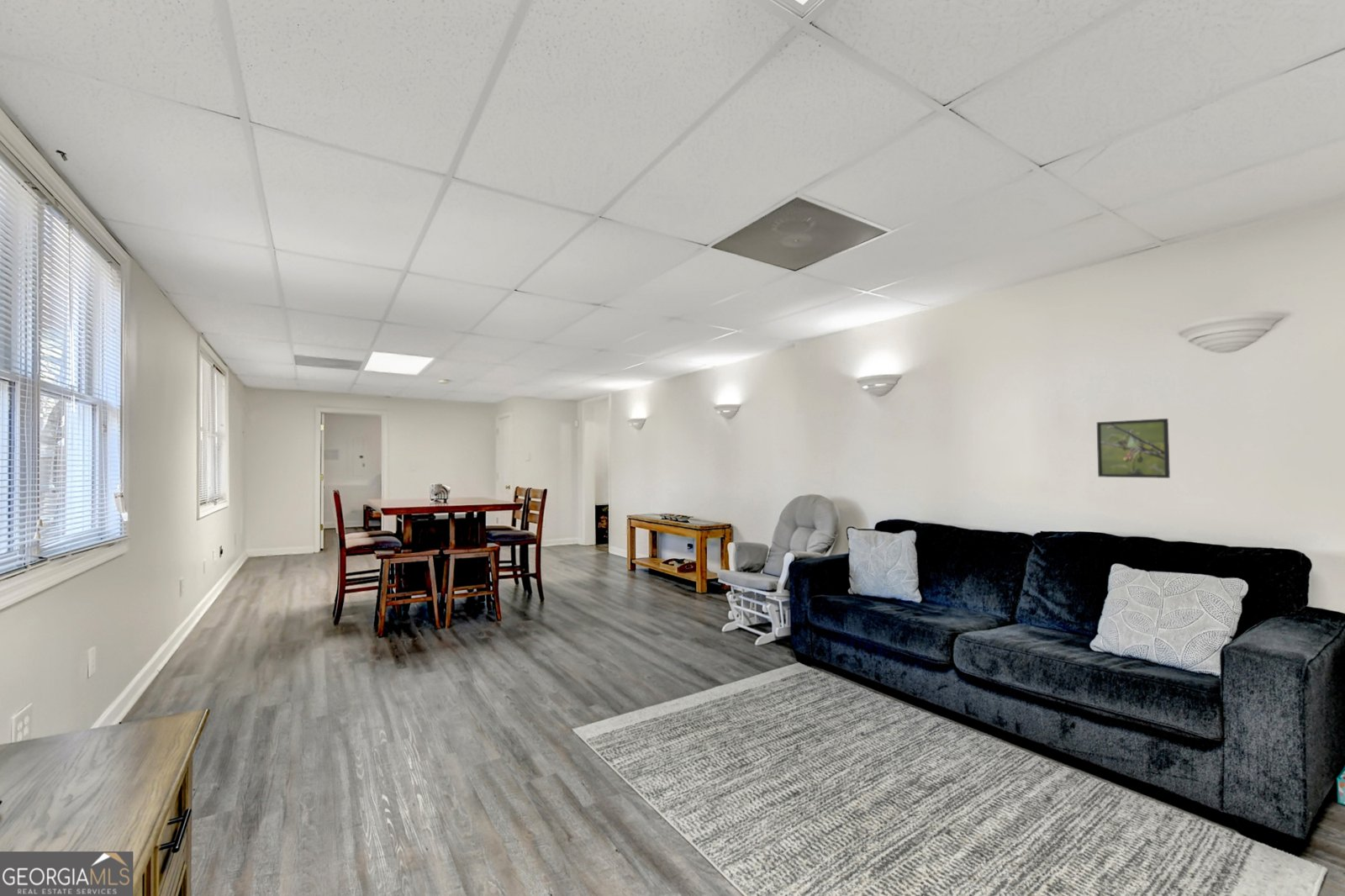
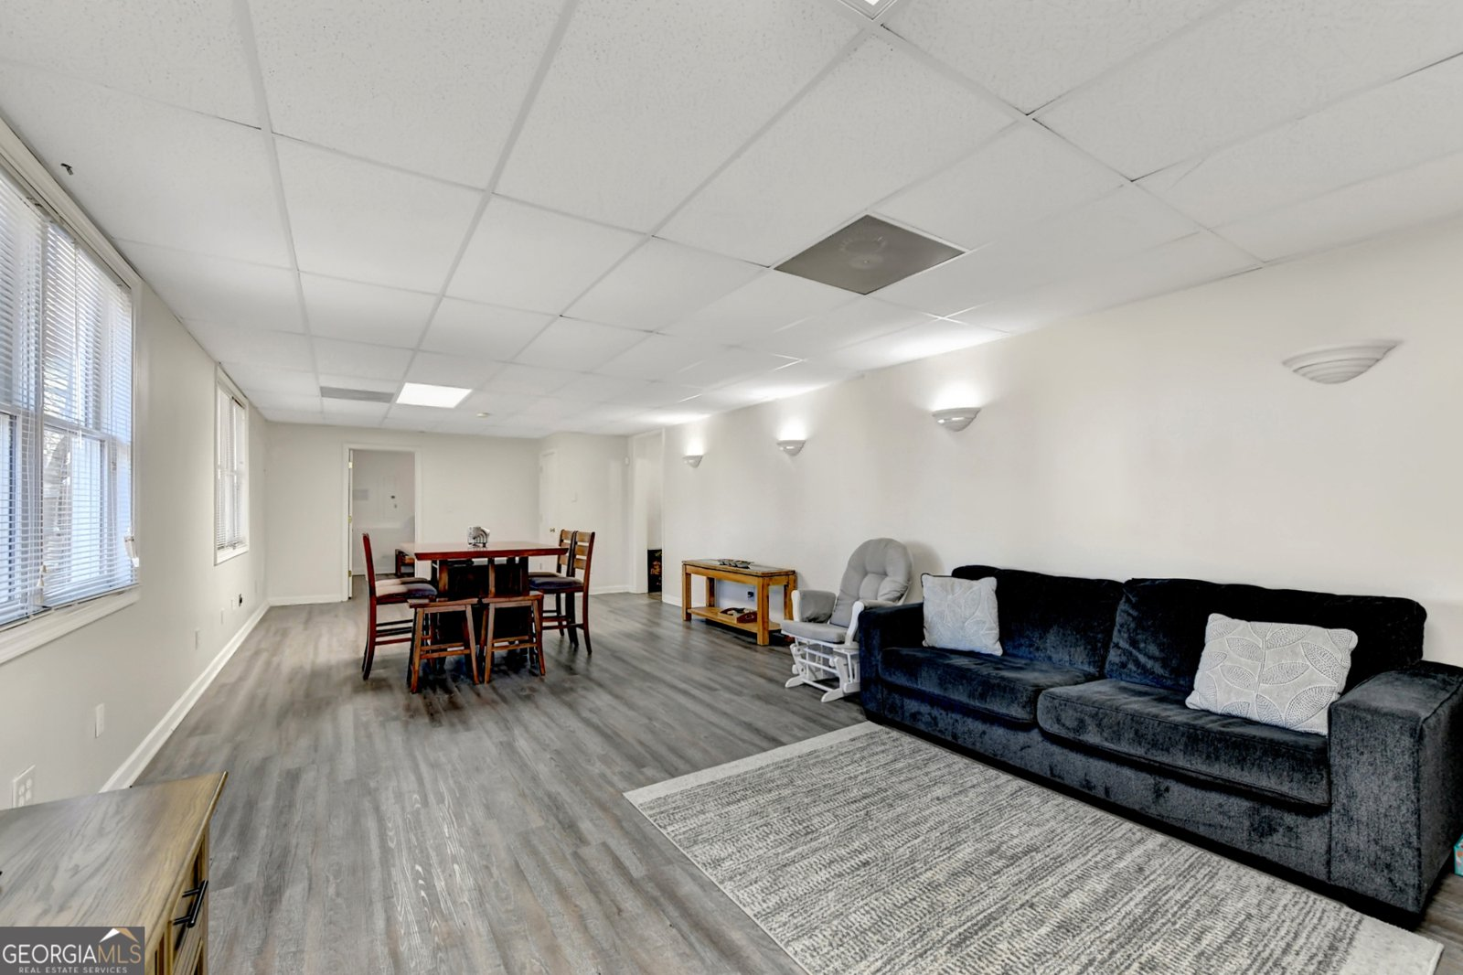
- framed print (1131, 449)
